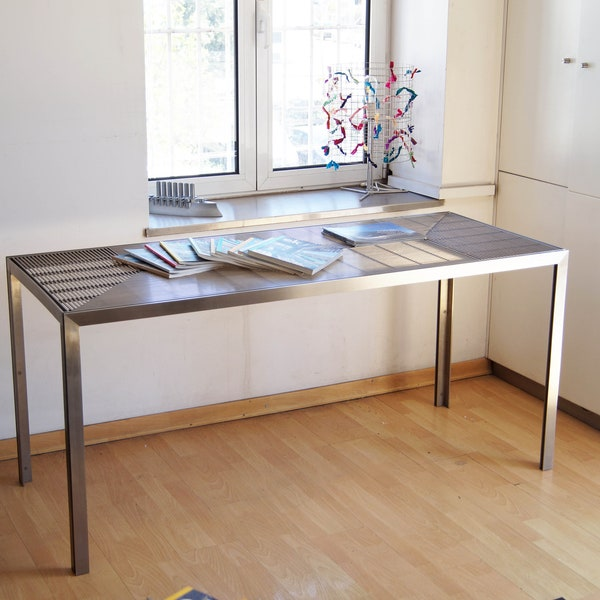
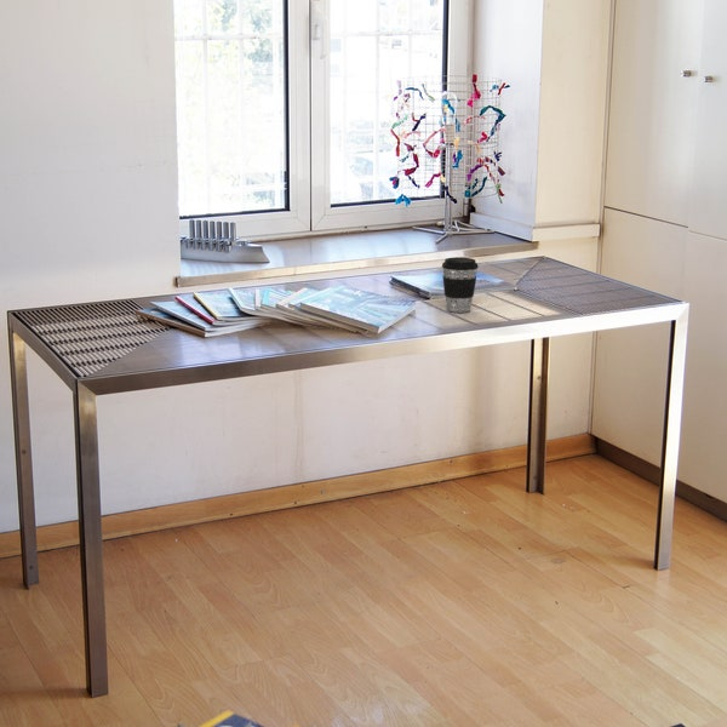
+ coffee cup (459, 285)
